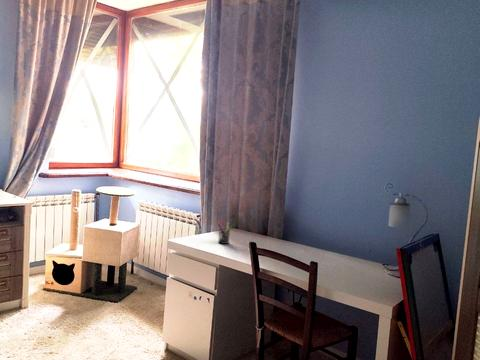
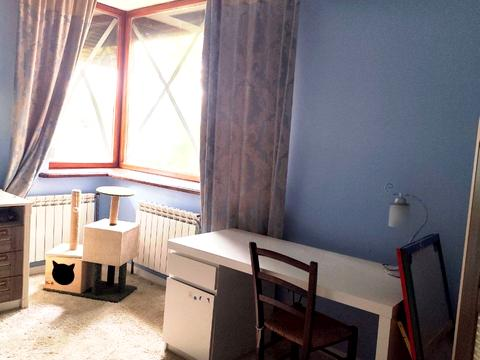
- pen holder (225, 231)
